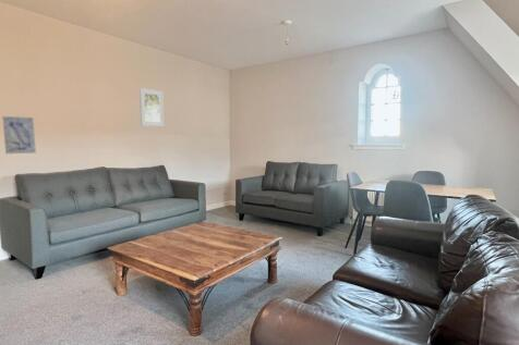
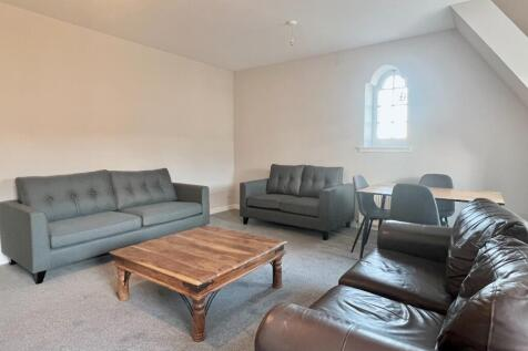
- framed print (152, 108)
- wall art (20, 135)
